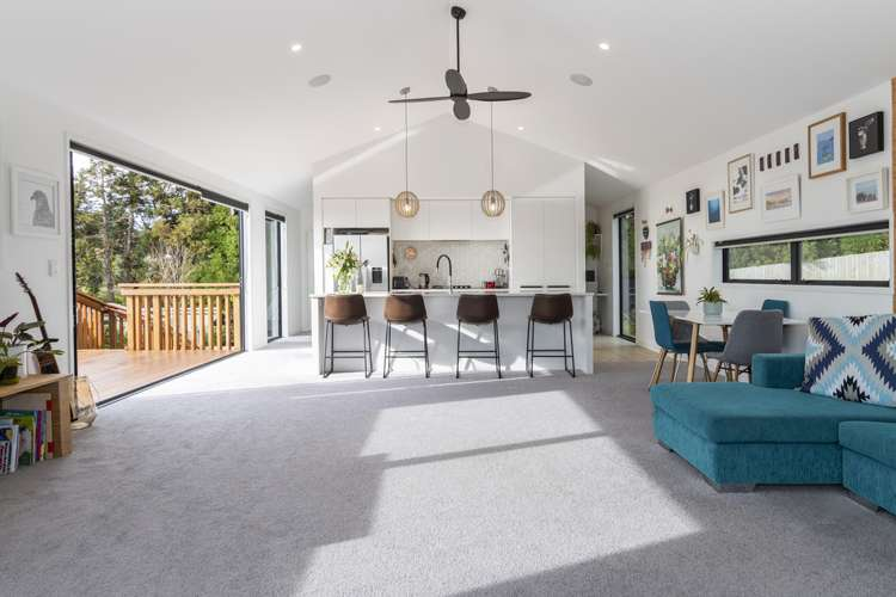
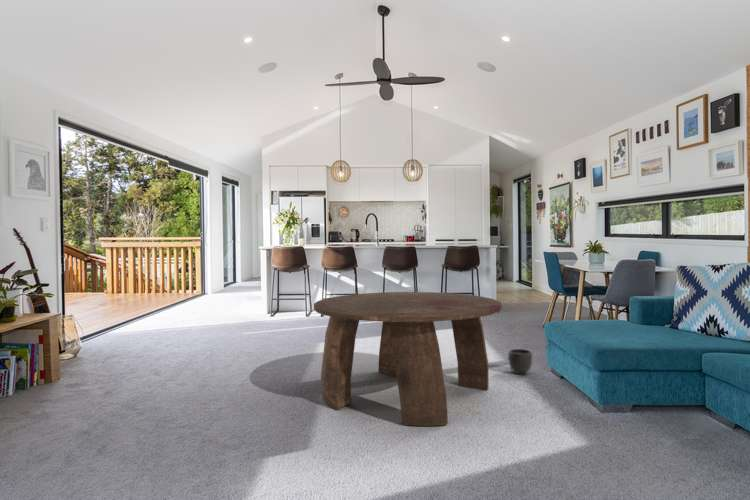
+ planter (520, 361)
+ coffee table (406, 347)
